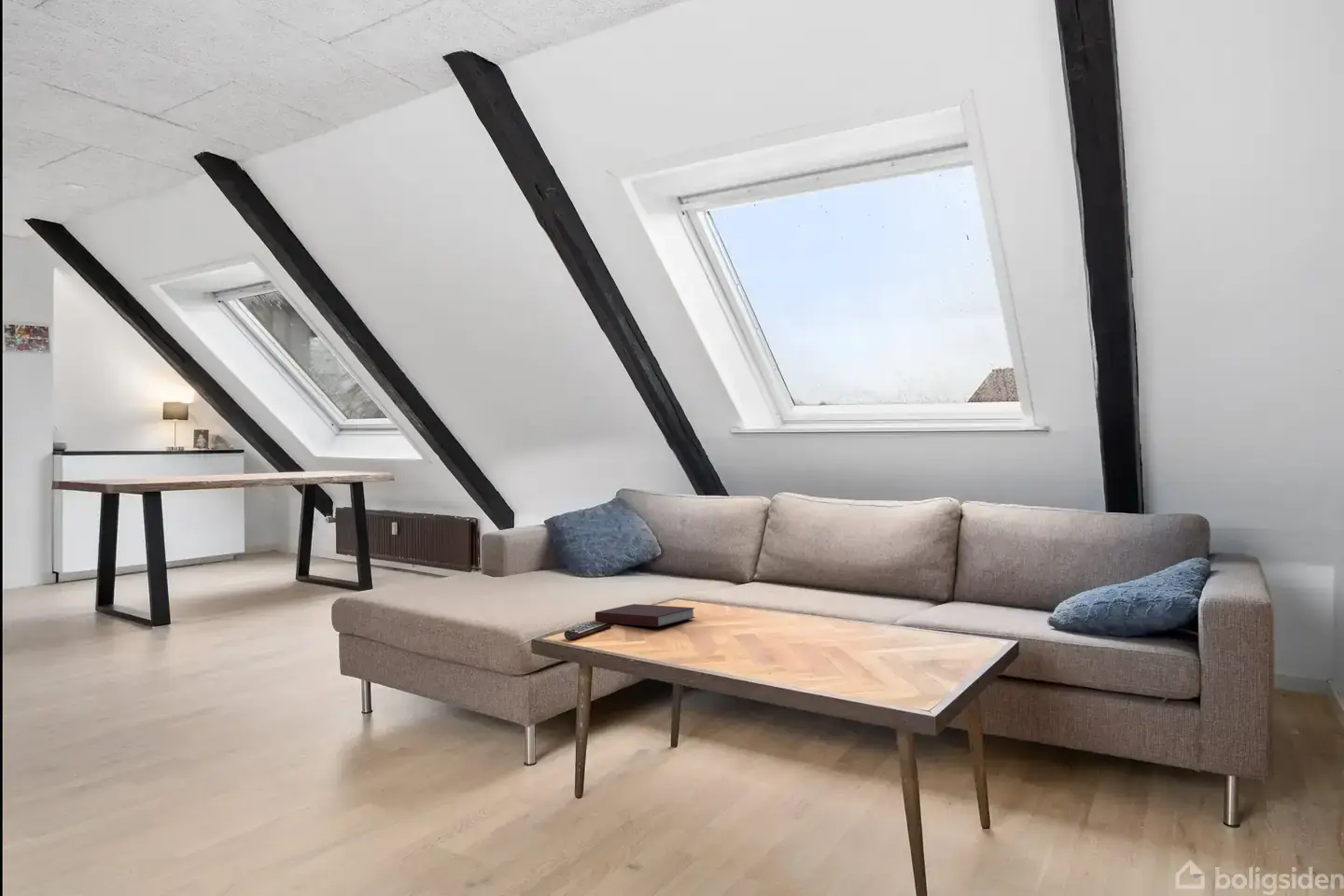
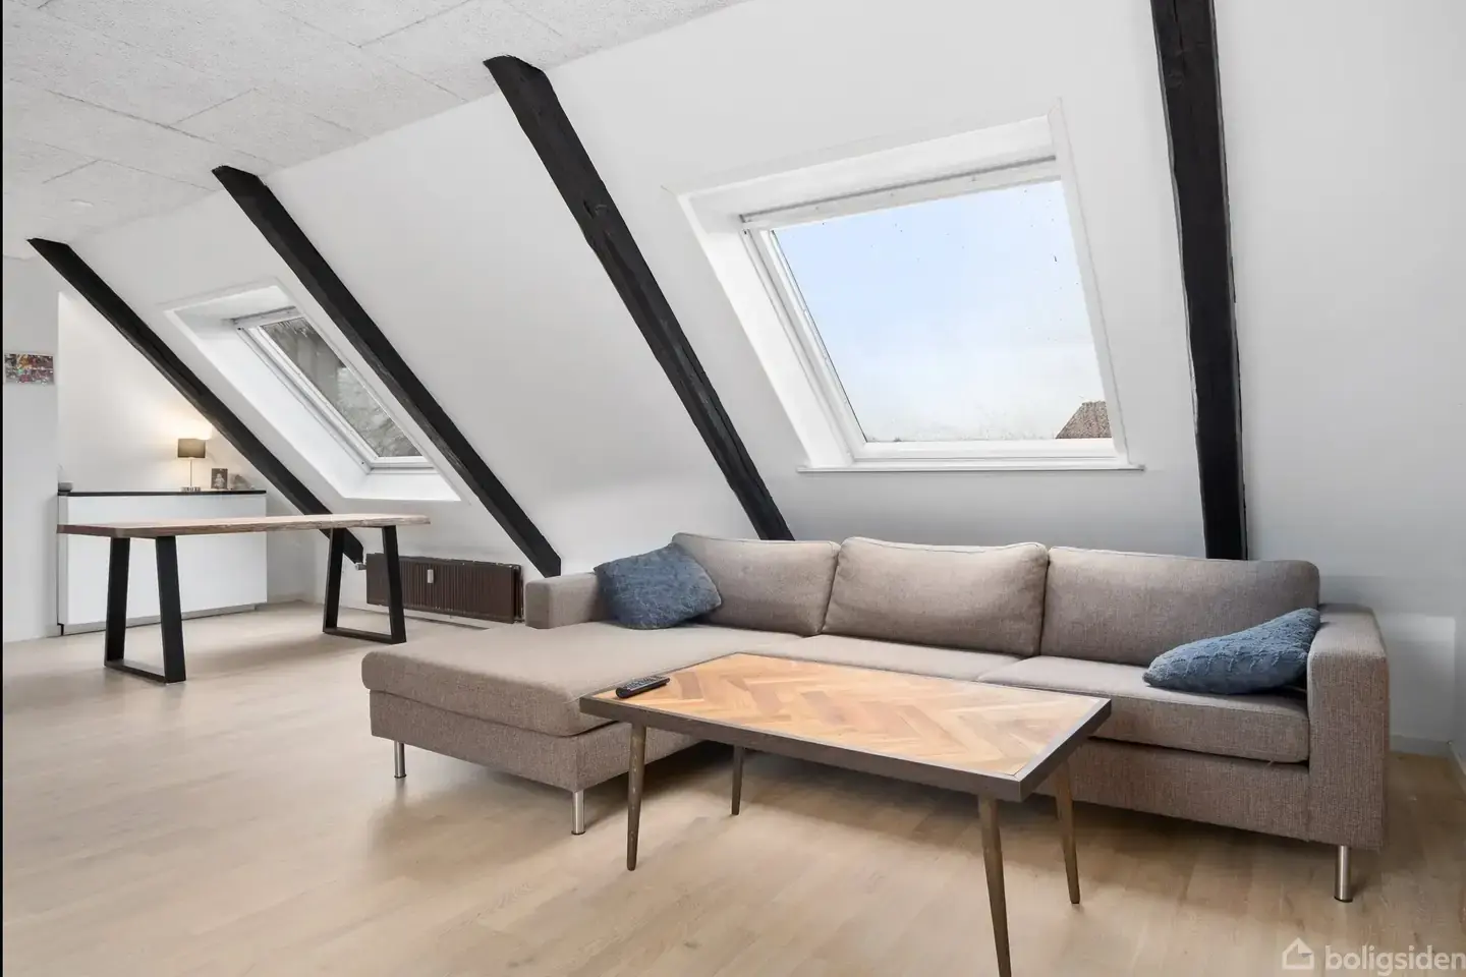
- notebook (645, 614)
